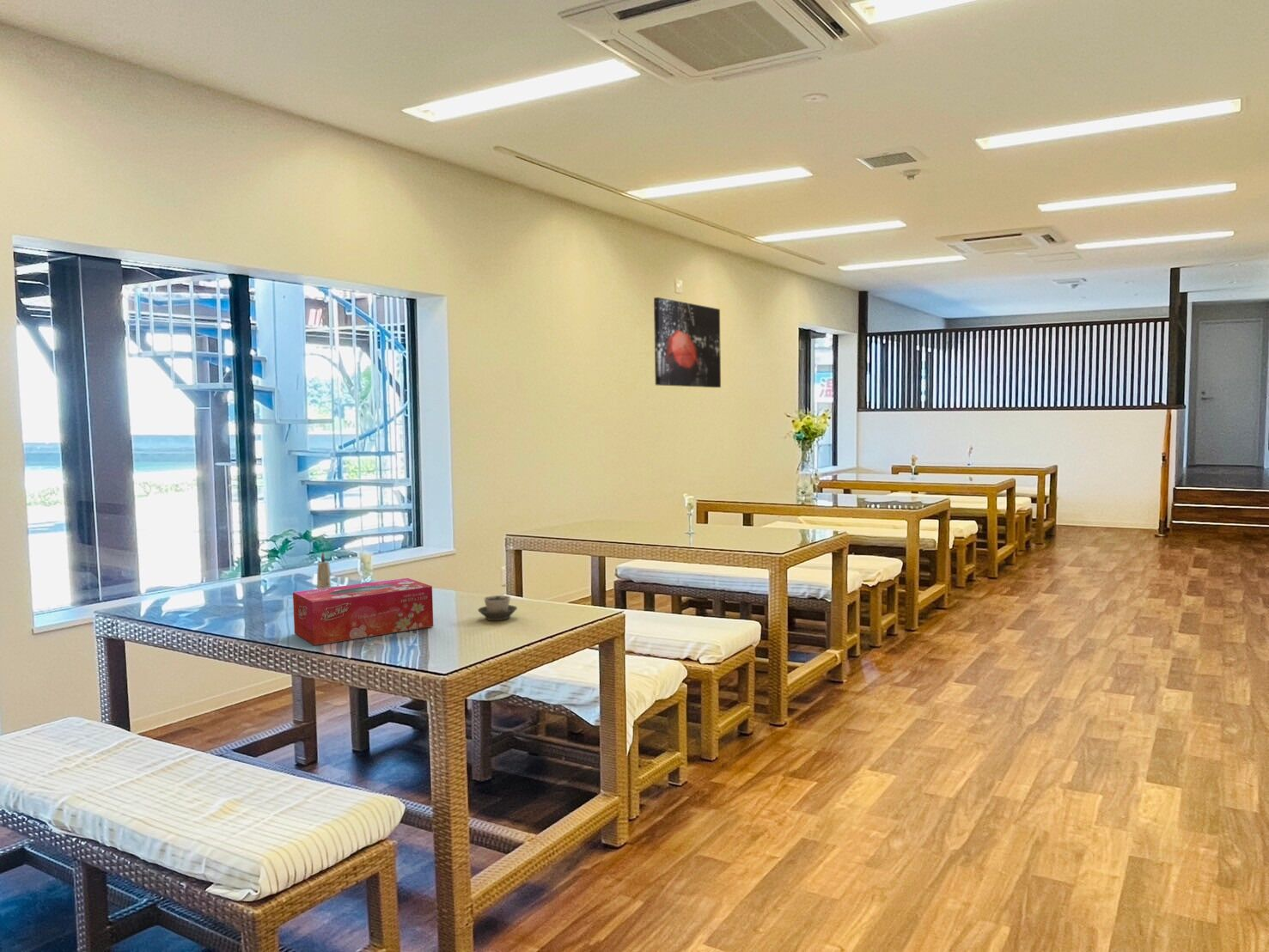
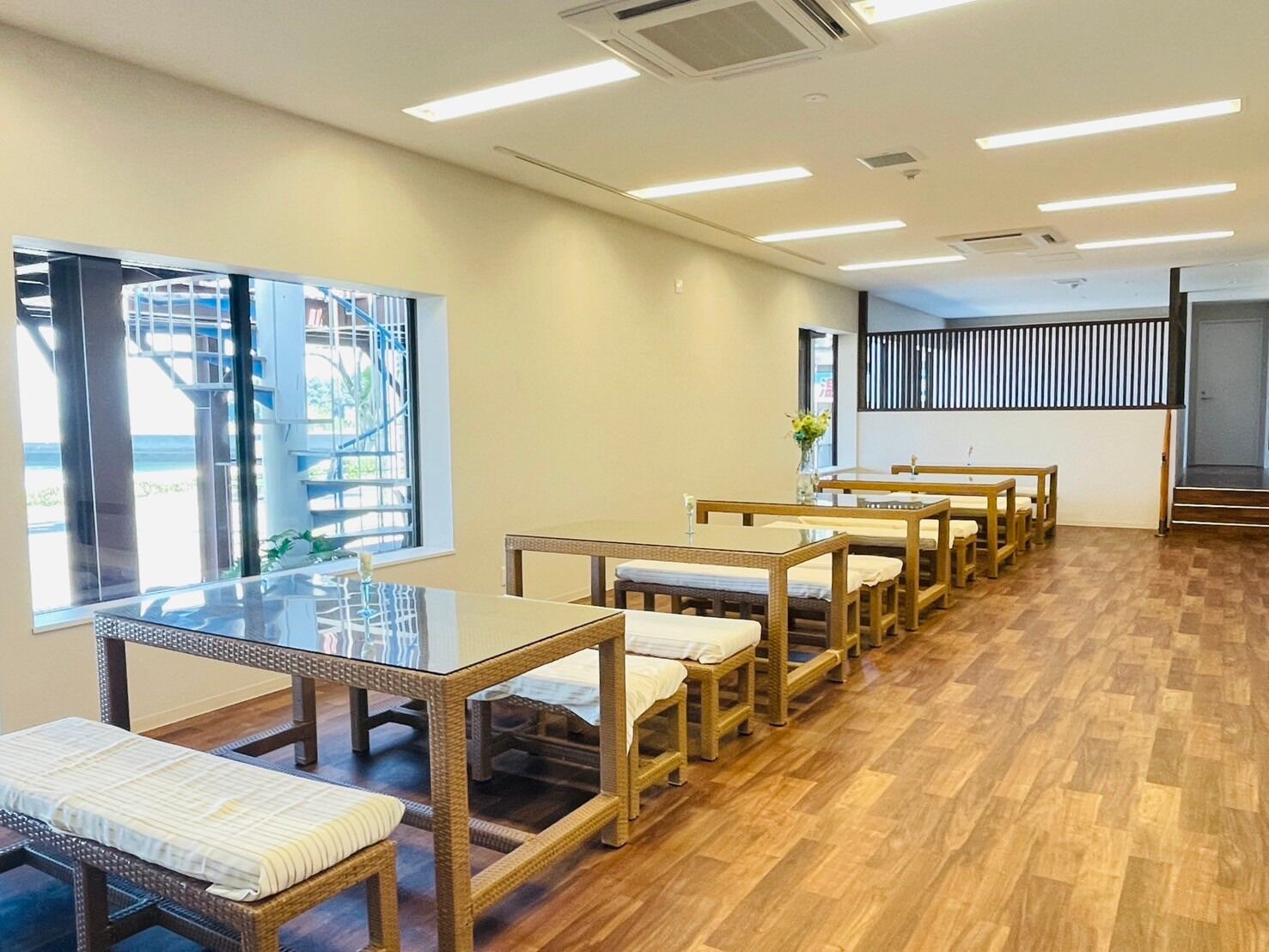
- candle (325, 577)
- wall art (689, 345)
- tissue box (363, 609)
- cup (497, 607)
